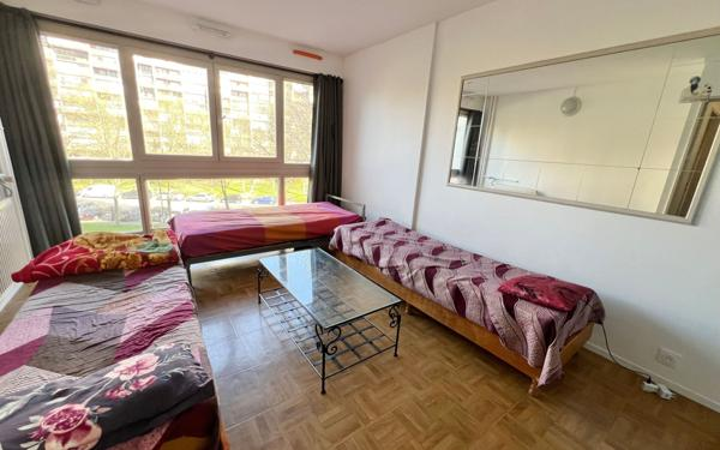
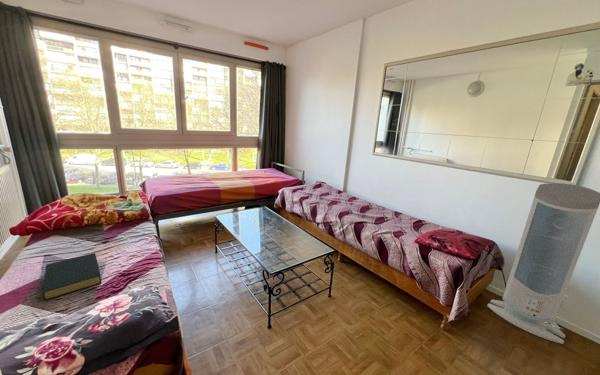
+ hardback book (72, 273)
+ air purifier (544, 257)
